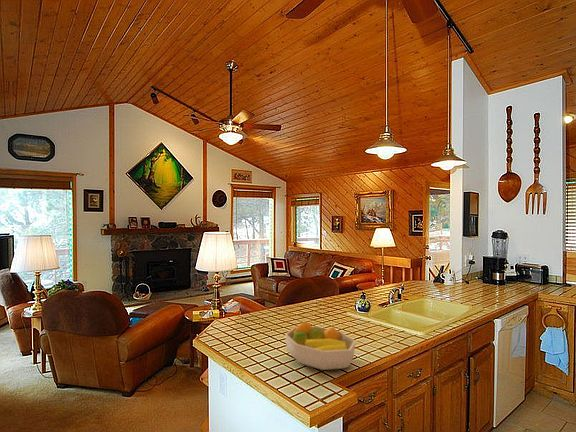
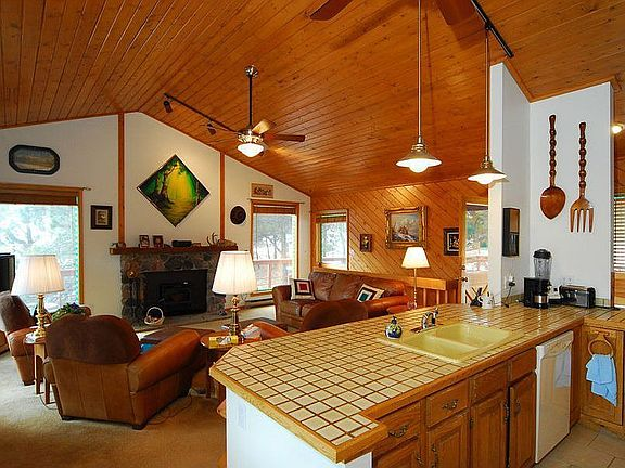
- fruit bowl (319, 343)
